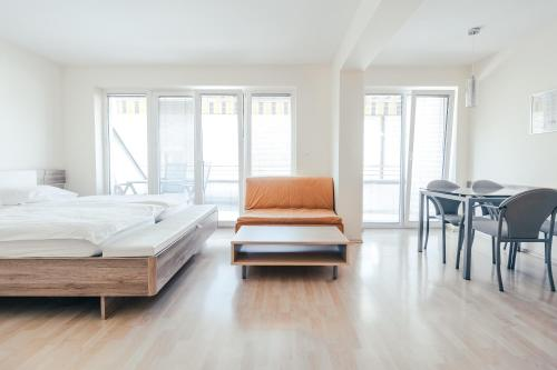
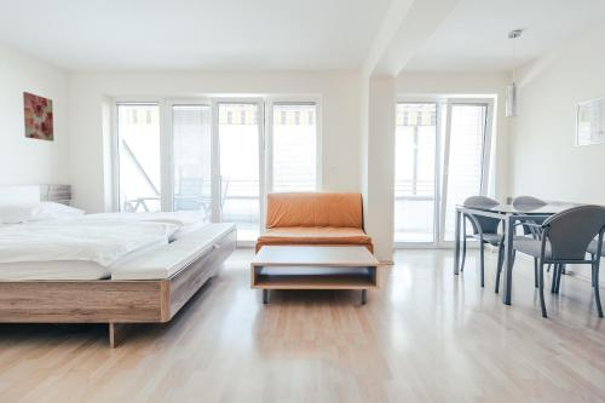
+ wall art (39, 117)
